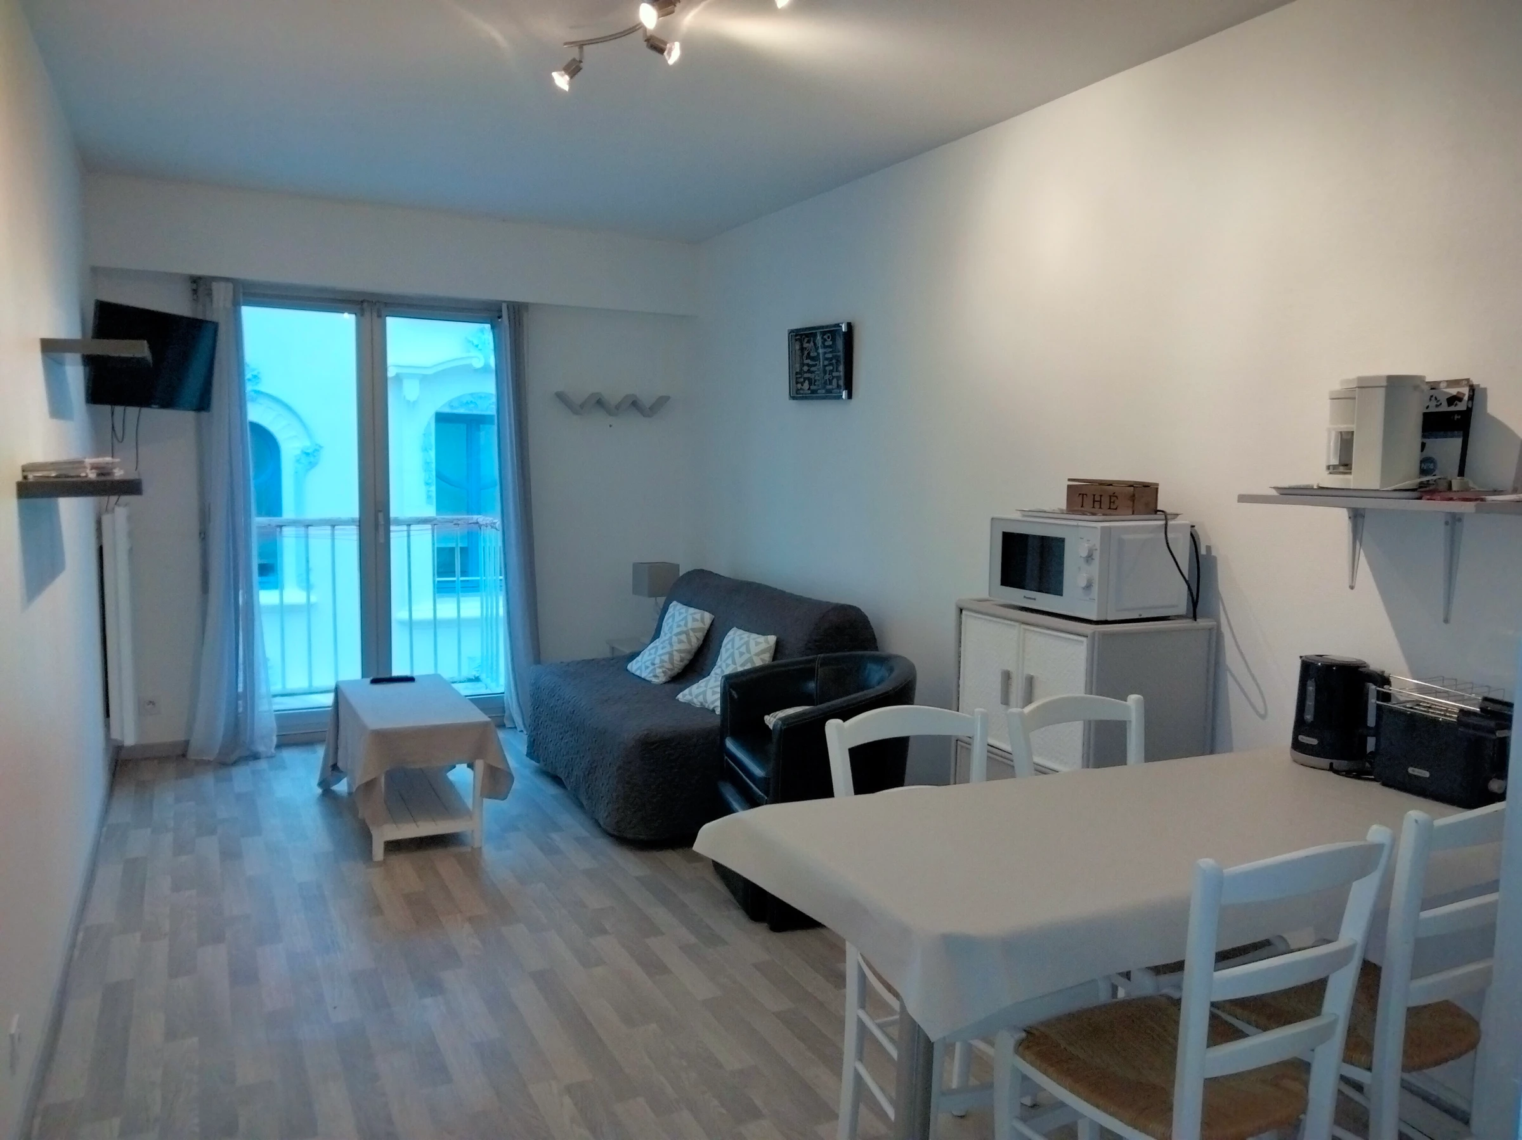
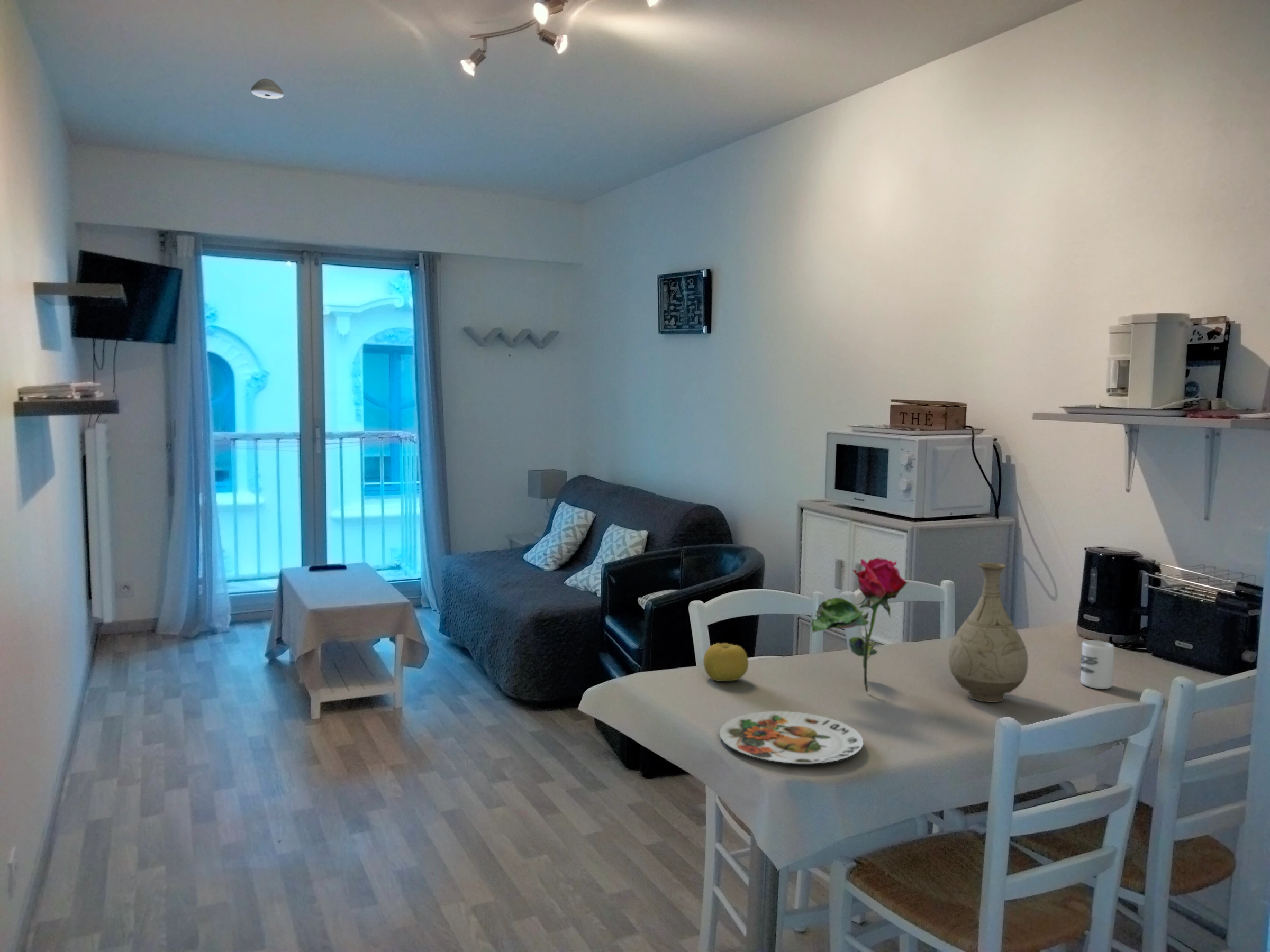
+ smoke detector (267, 87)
+ plate (790, 738)
+ flower (855, 625)
+ cup (1096, 664)
+ vase (988, 631)
+ fruit (726, 662)
